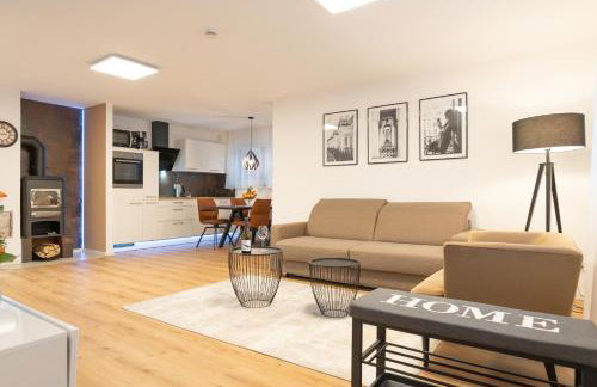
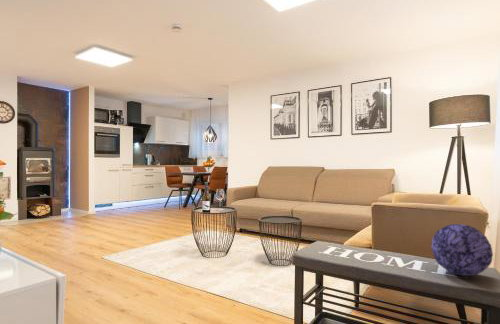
+ decorative ball (460, 249)
